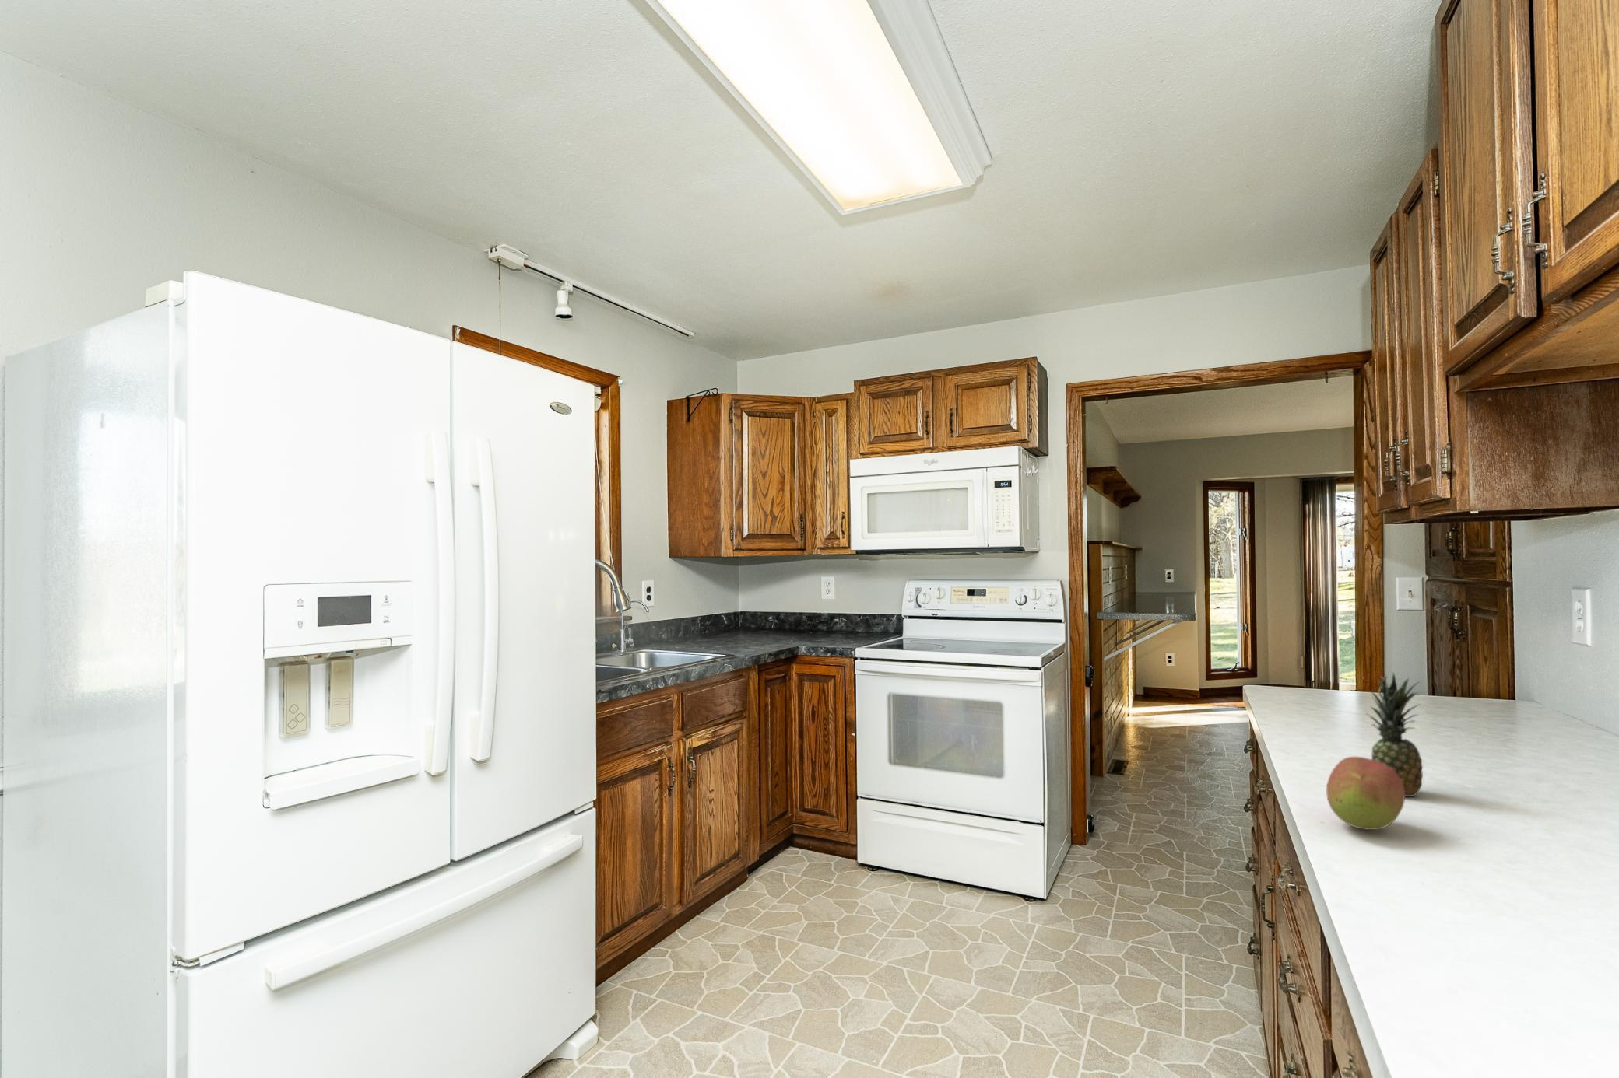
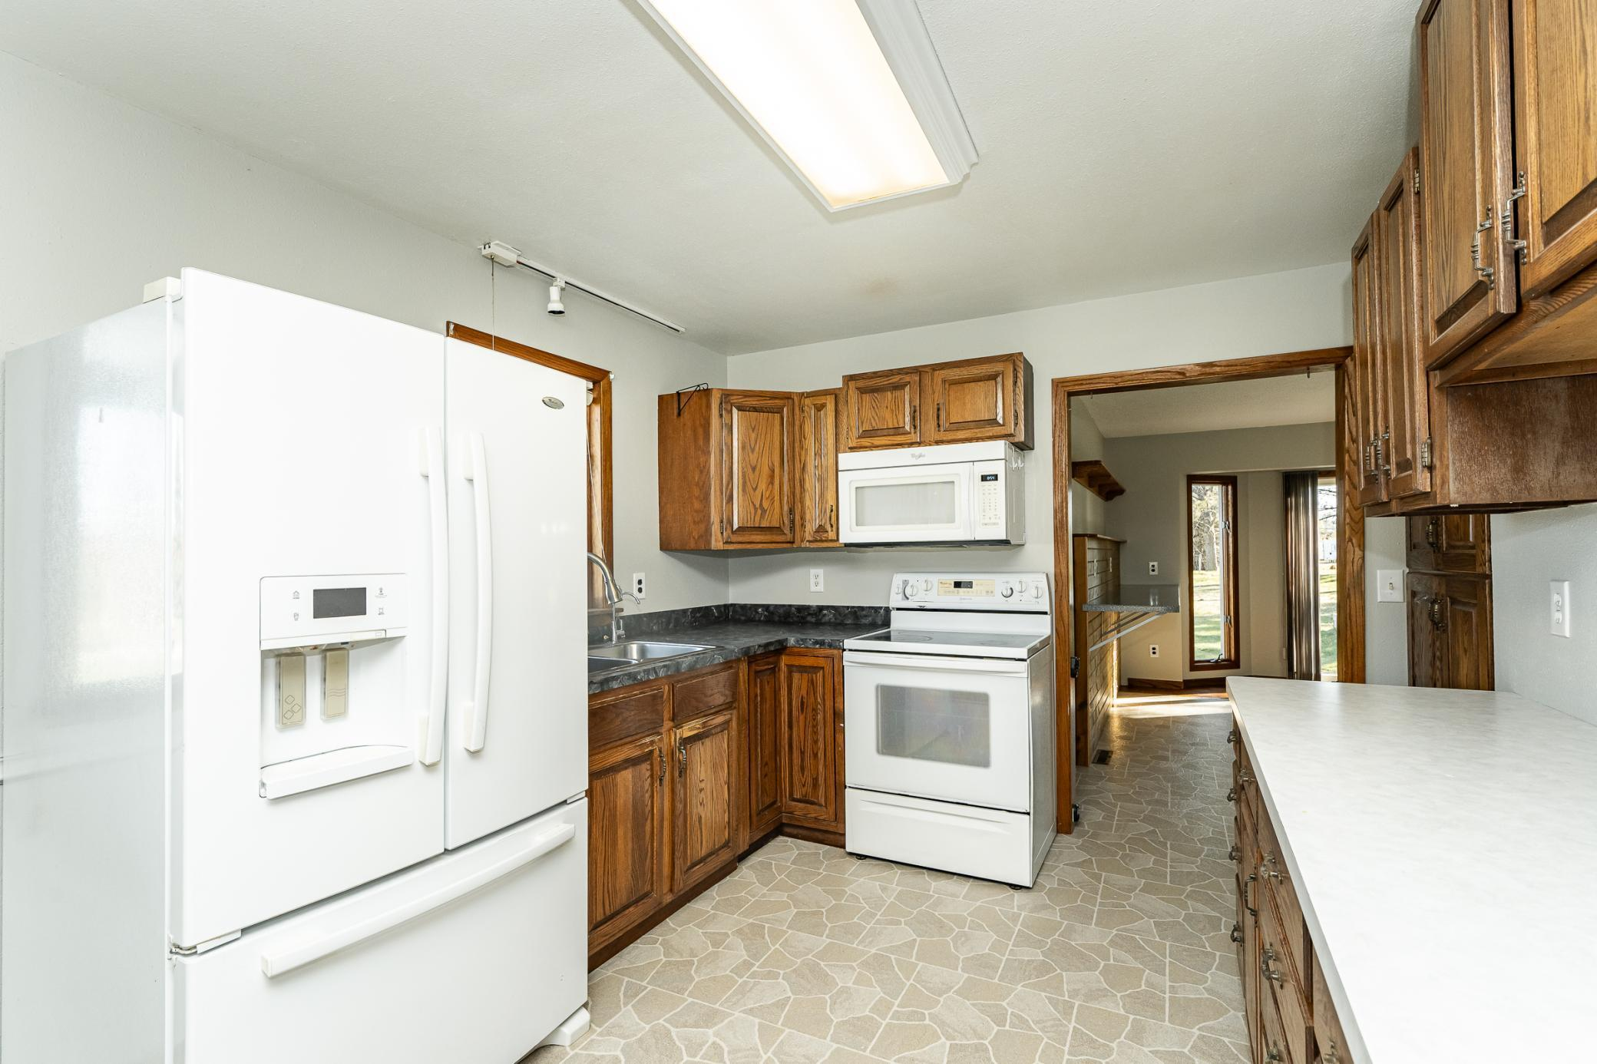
- fruit (1394, 732)
- fruit (1364, 793)
